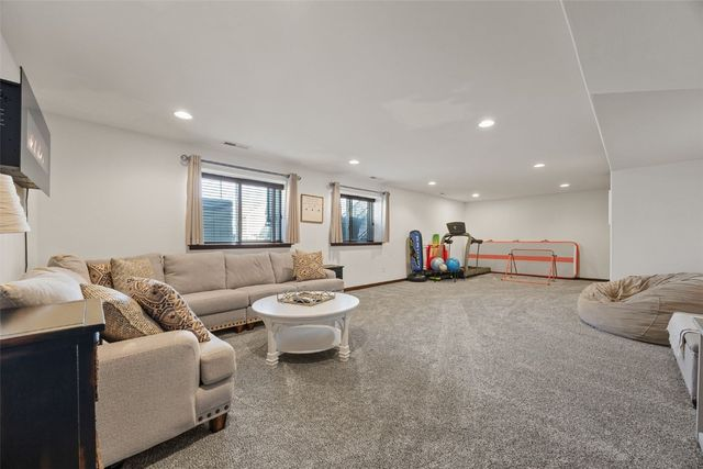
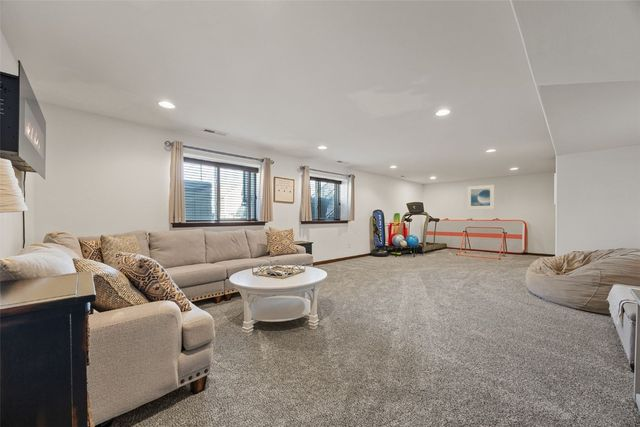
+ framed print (480, 197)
